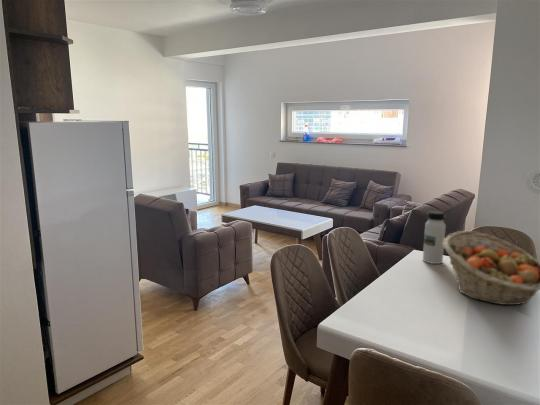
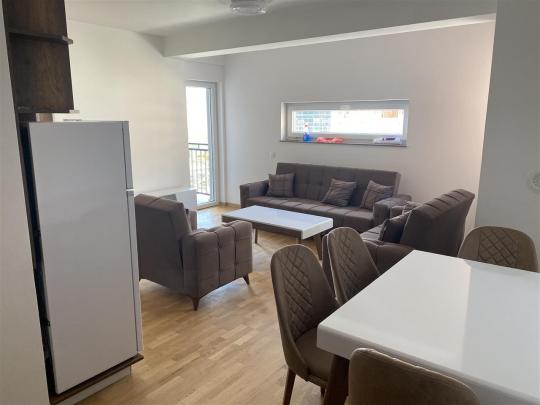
- water bottle (434, 236)
- fruit basket (493, 265)
